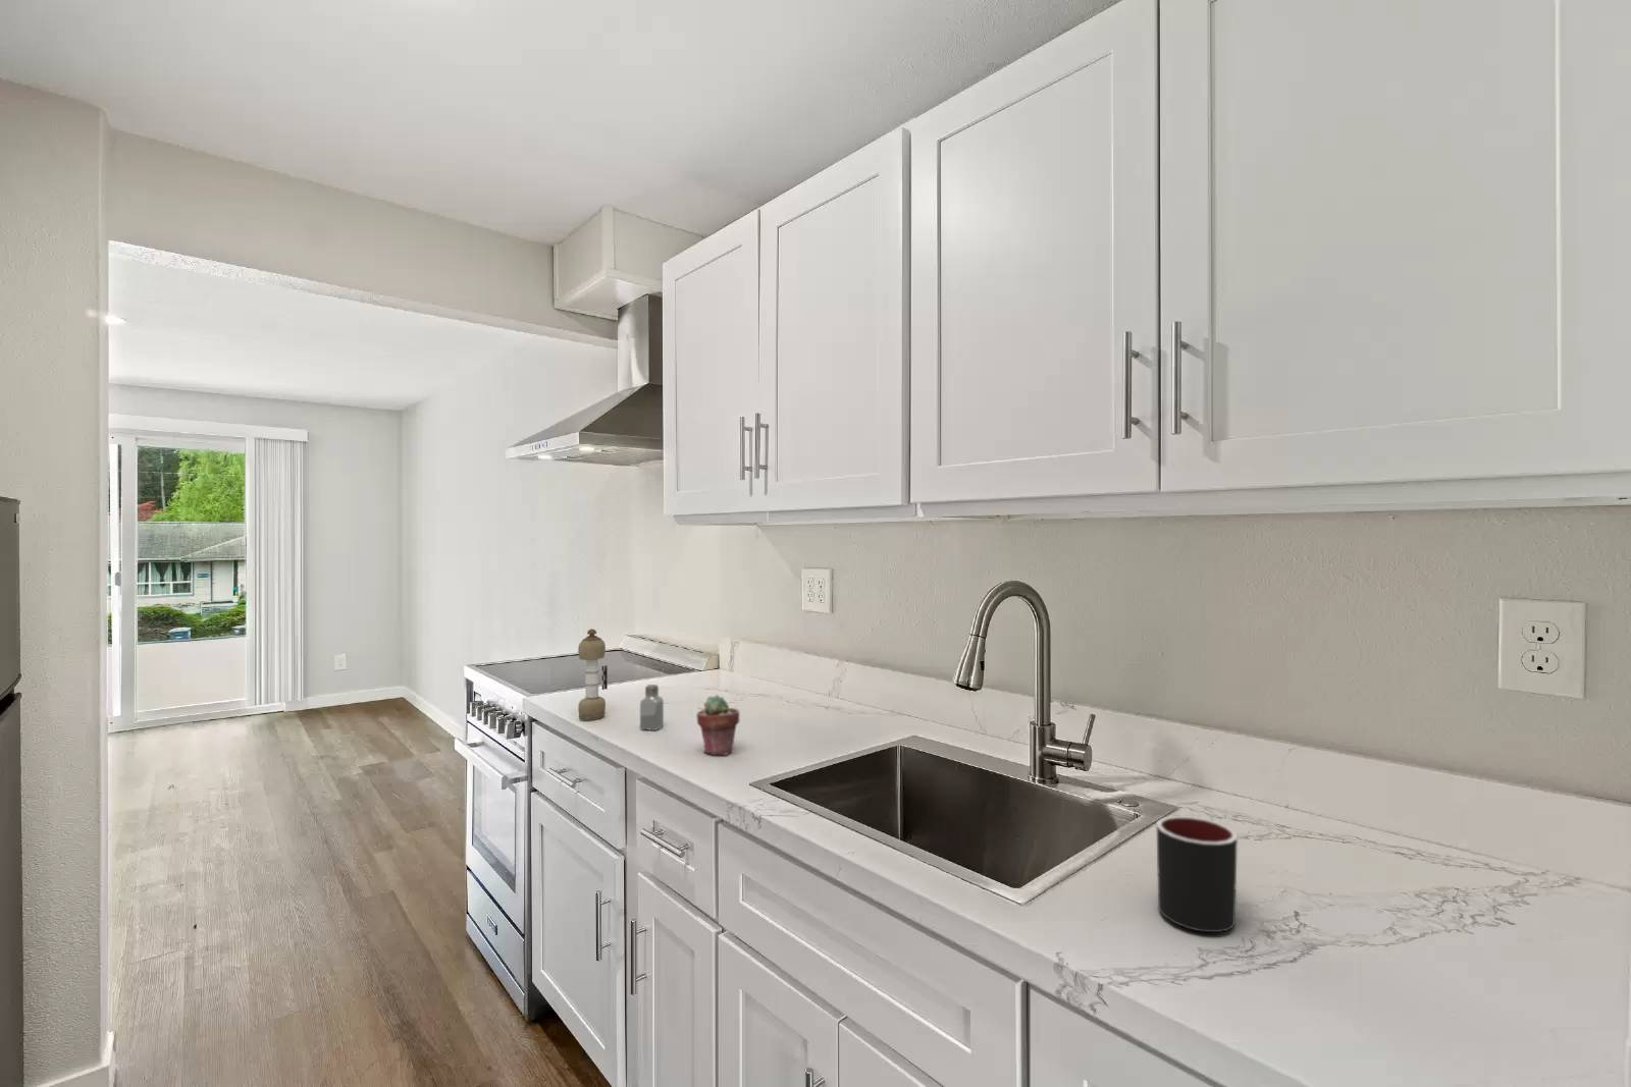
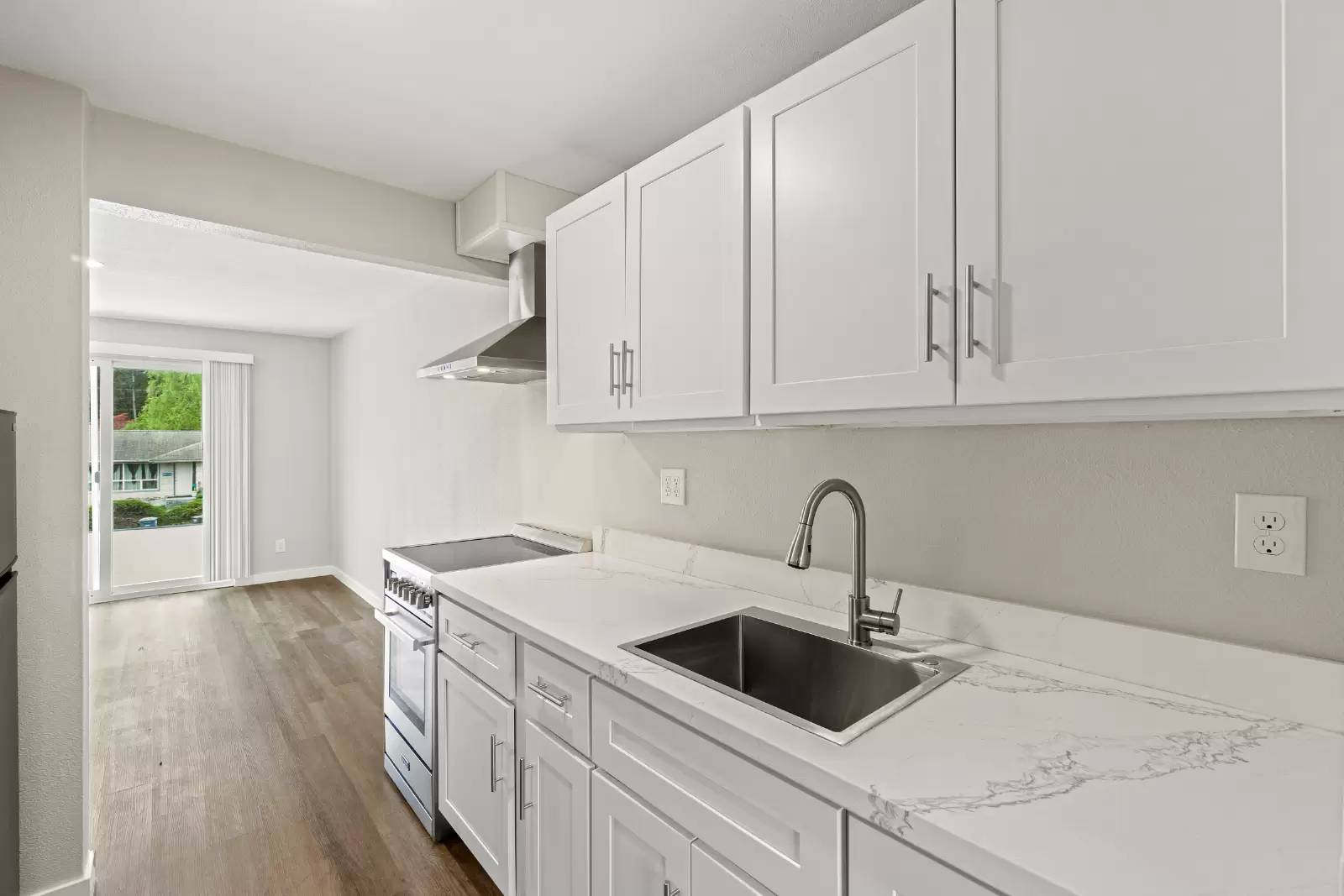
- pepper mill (593, 672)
- saltshaker (652, 706)
- potted succulent (717, 722)
- mug (1199, 867)
